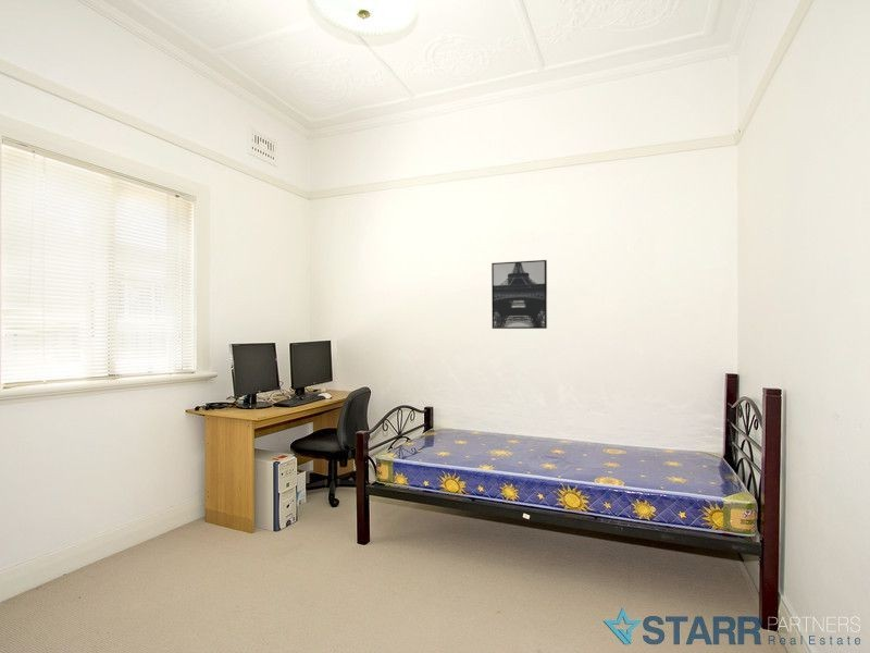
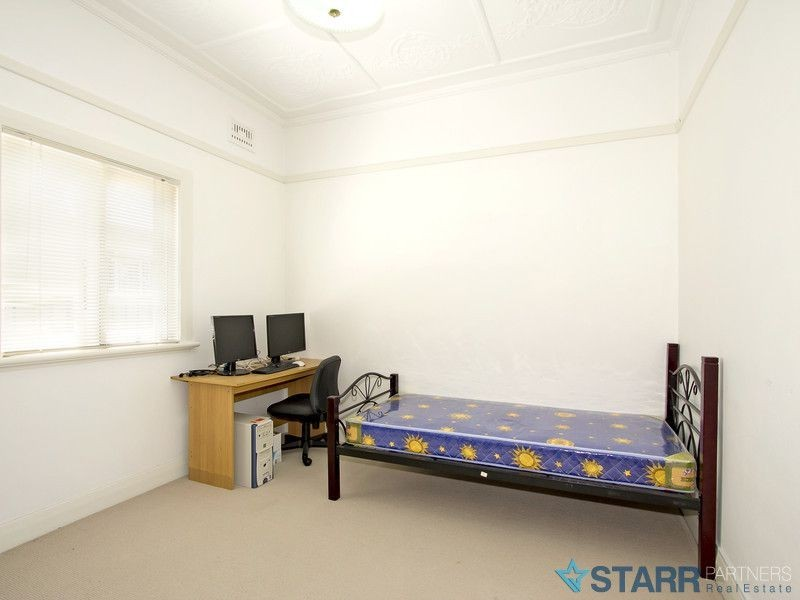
- wall art (519, 295)
